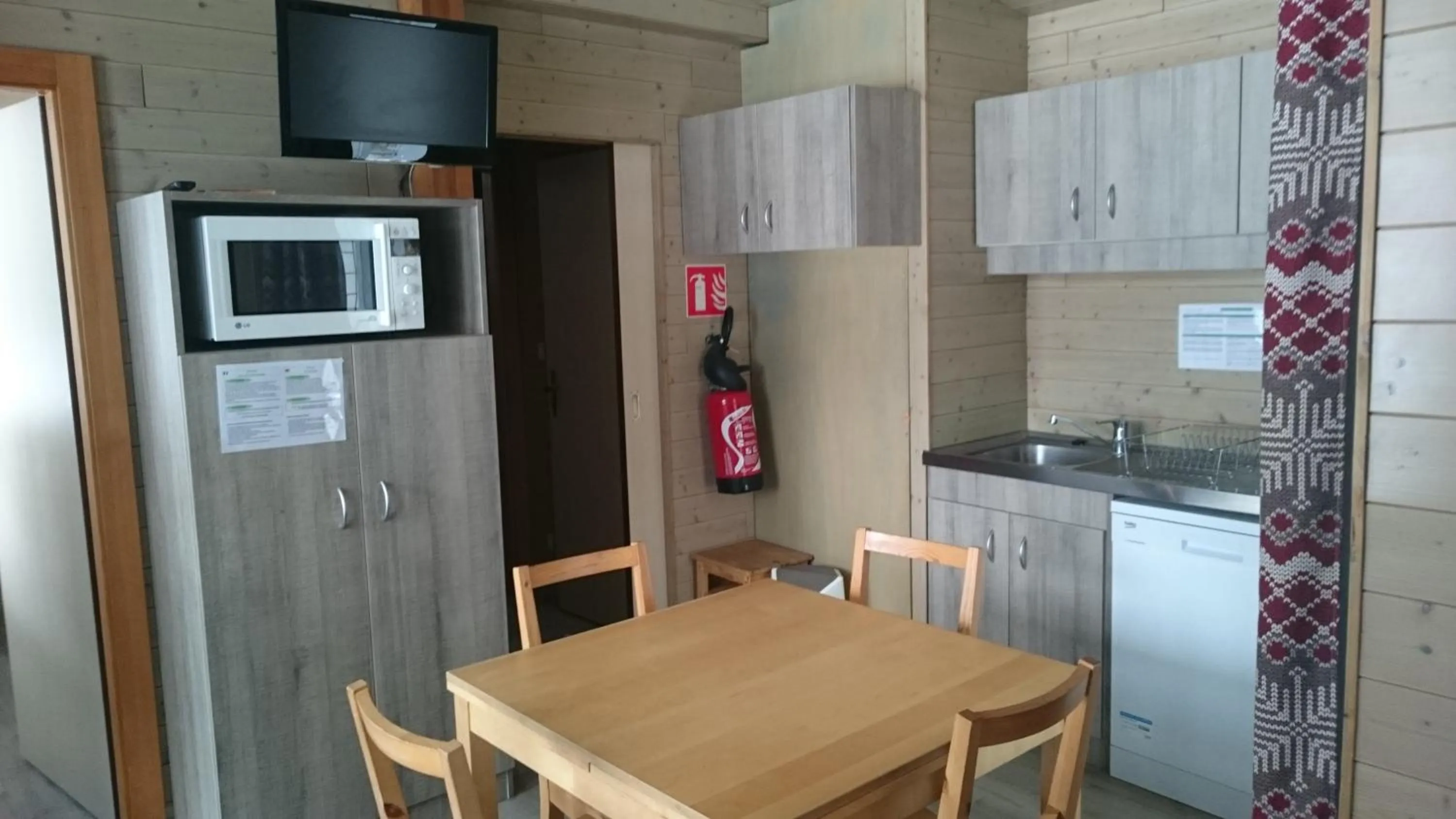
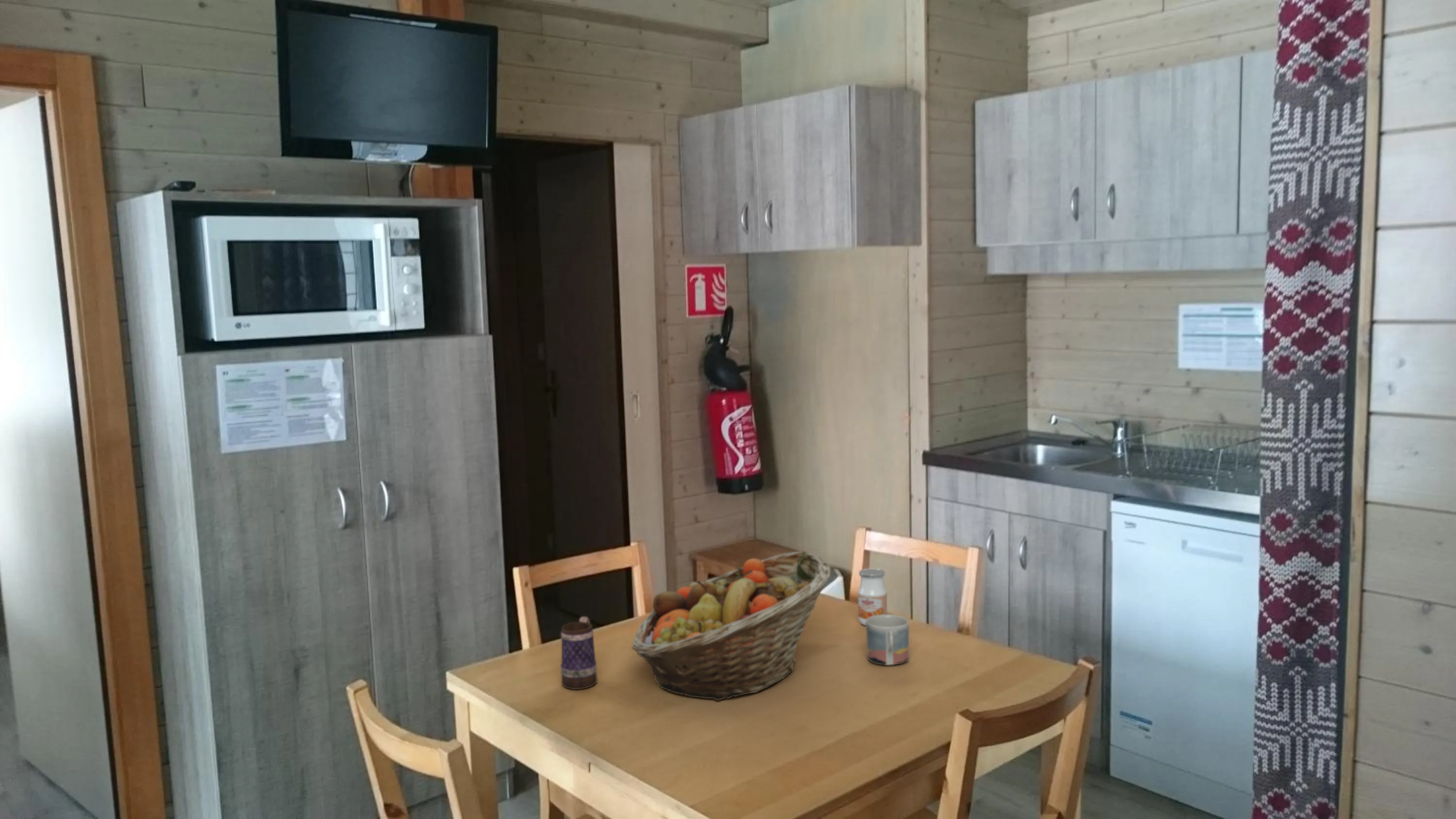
+ mug (580, 651)
+ mug (888, 643)
+ jam jar (872, 597)
+ fruit basket (733, 618)
